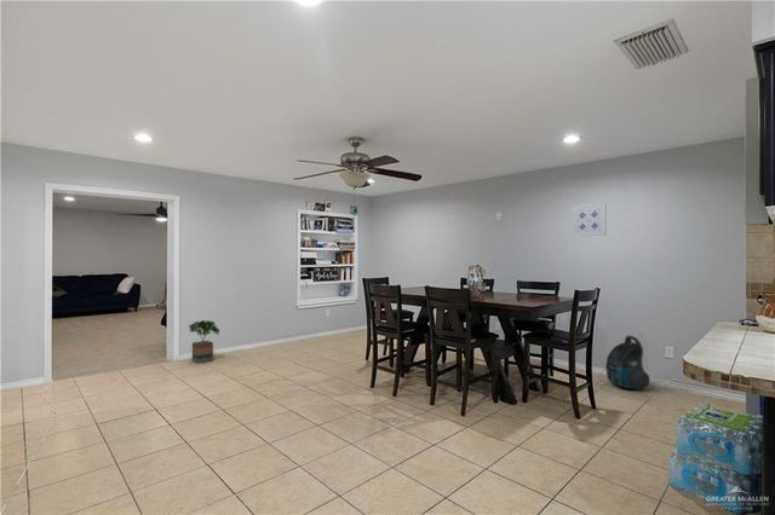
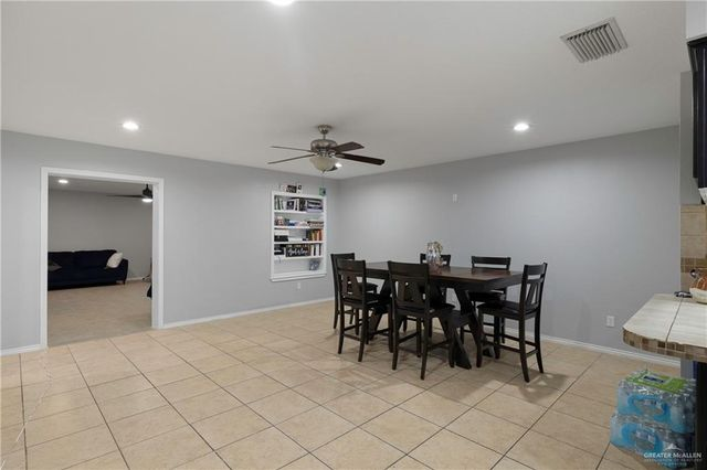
- vacuum cleaner (625, 360)
- potted tree (203, 341)
- wall art (589, 220)
